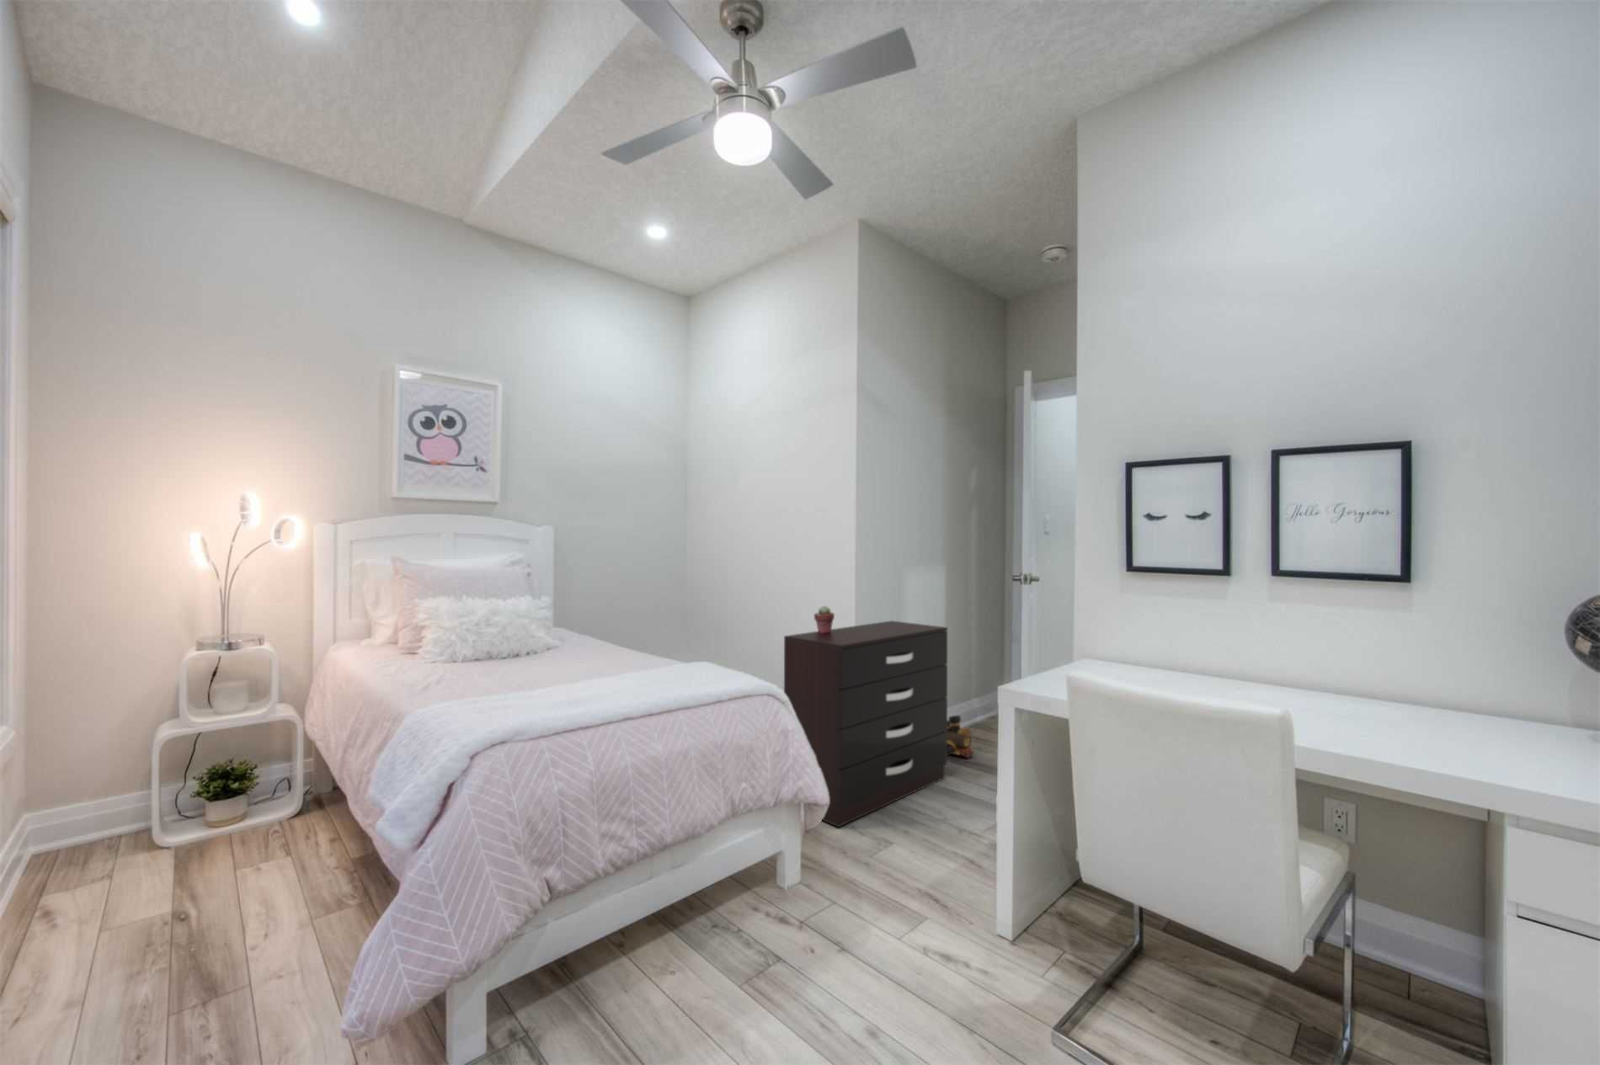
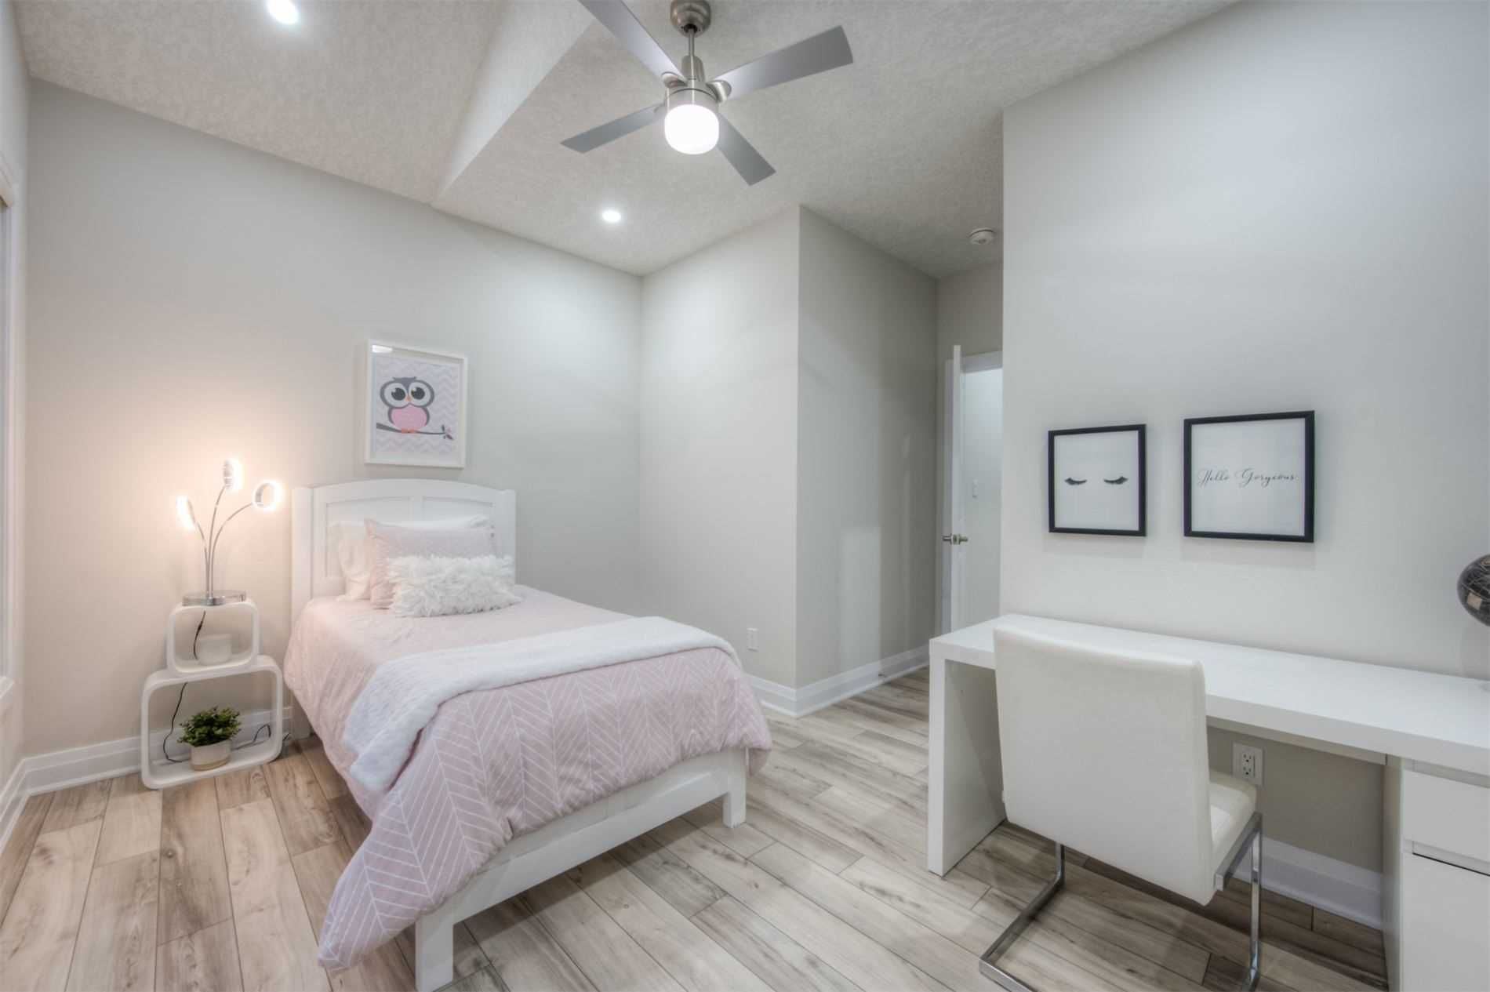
- potted succulent (824, 618)
- toy train (950, 733)
- dresser (871, 712)
